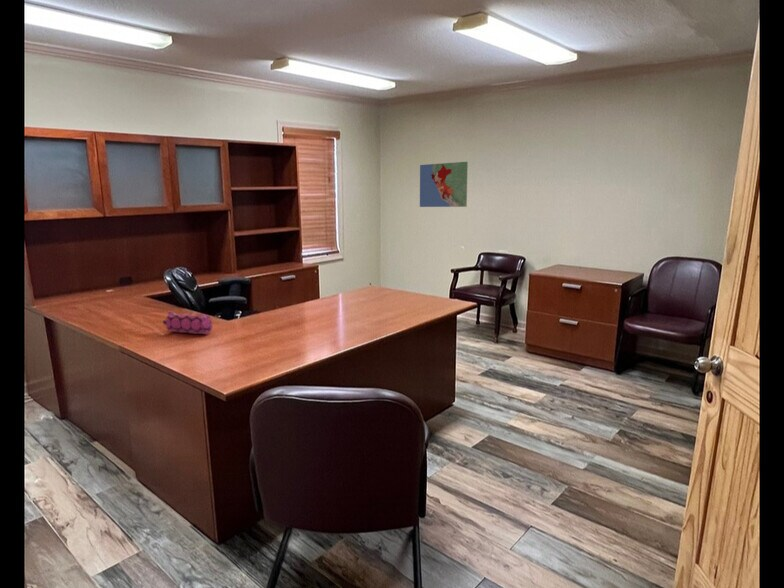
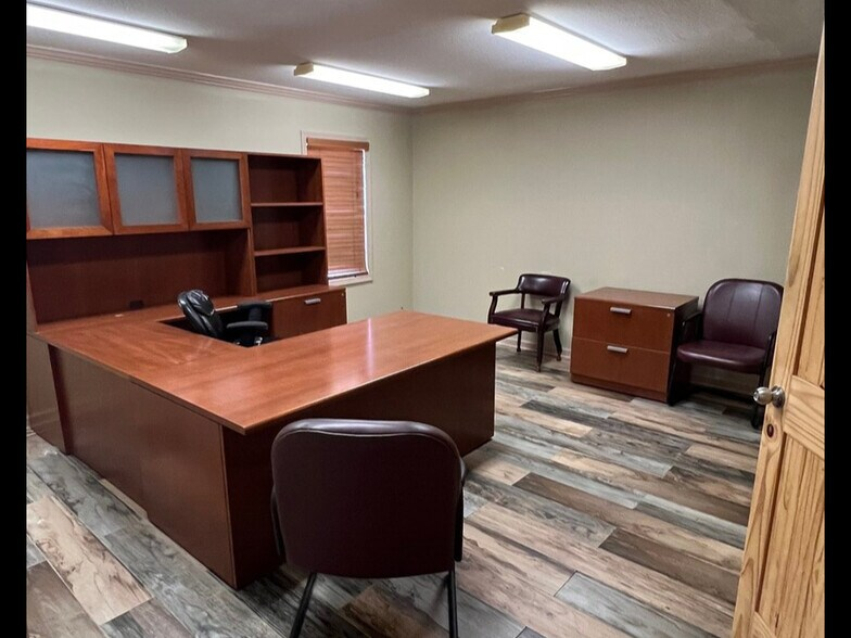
- map (442, 185)
- pencil case (188, 322)
